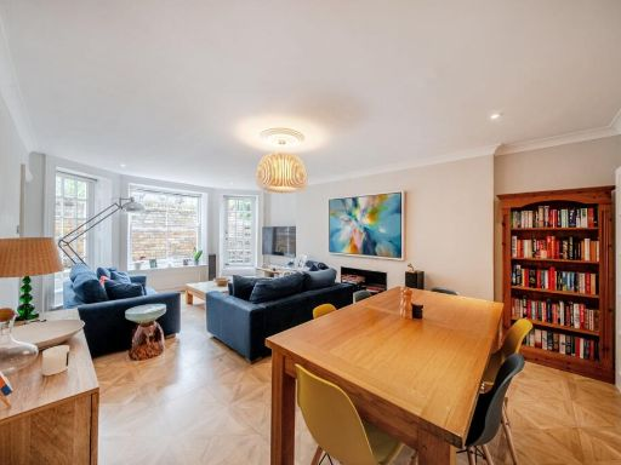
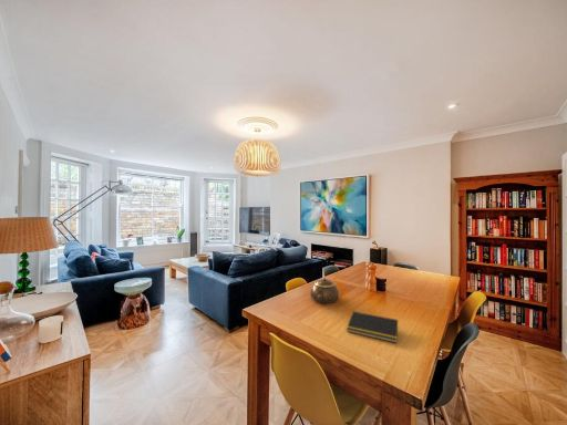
+ notepad (372, 325)
+ teapot (324, 289)
